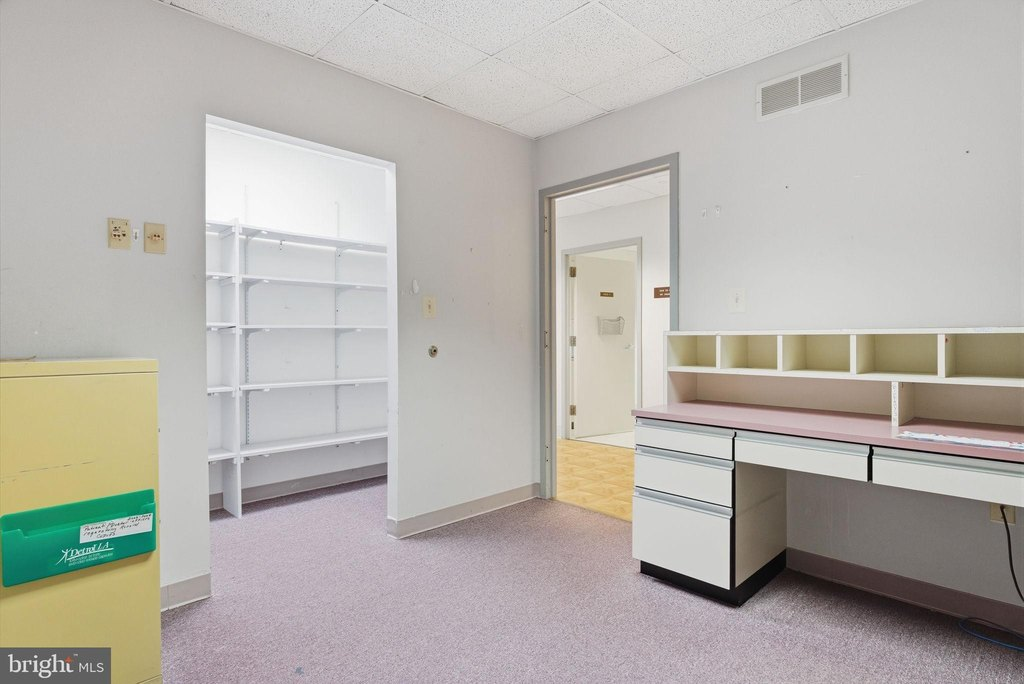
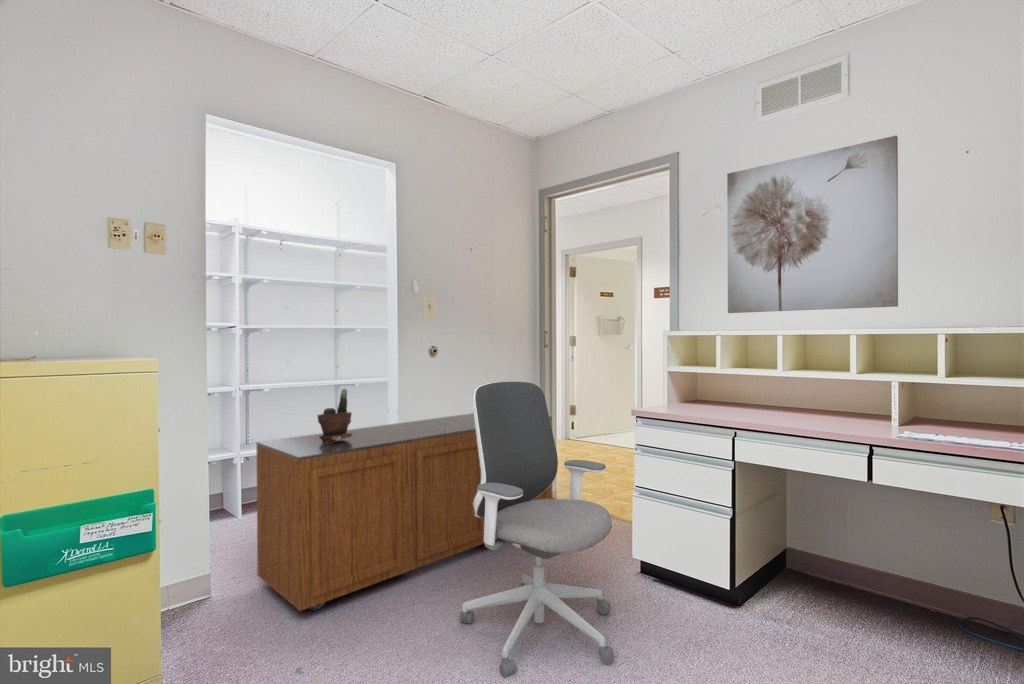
+ sideboard (425, 490)
+ potted plant (335, 415)
+ wall art (804, 233)
+ office chair (542, 506)
